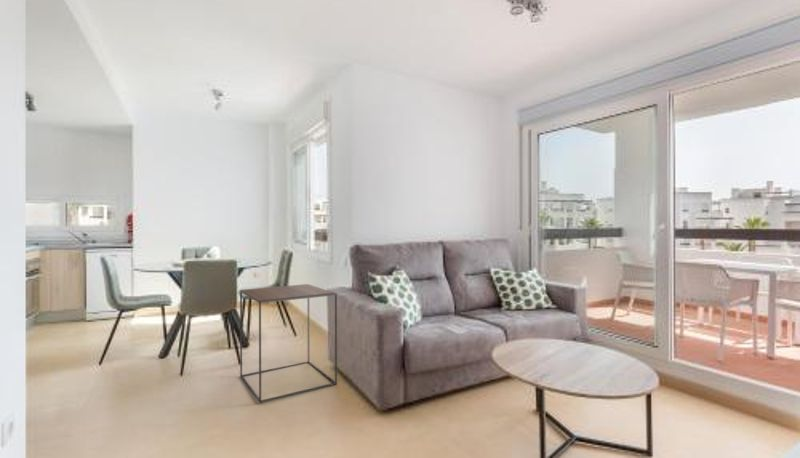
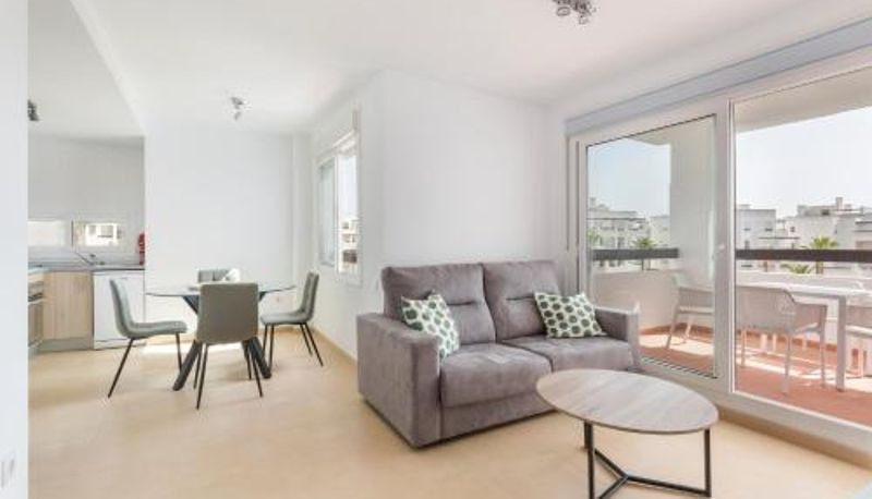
- side table (308, 335)
